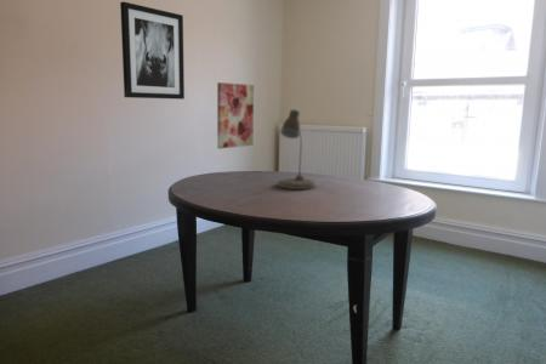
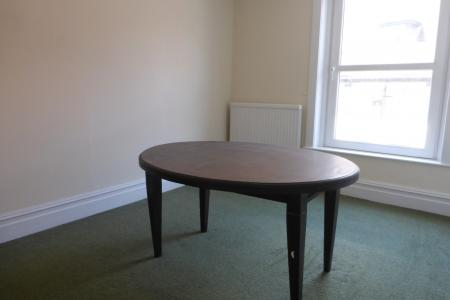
- desk lamp (300, 148)
- wall art (235, 115)
- wall art (154, 53)
